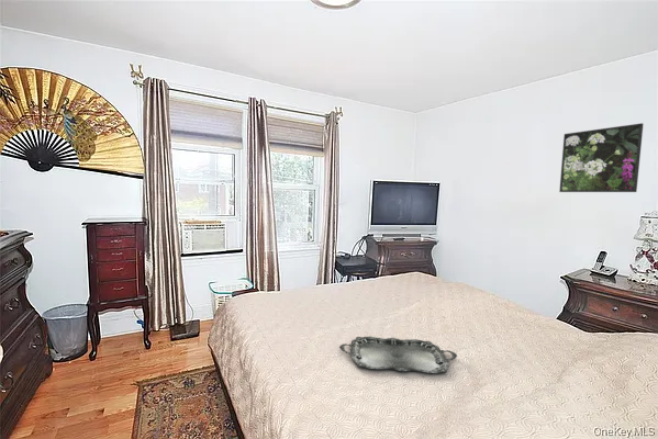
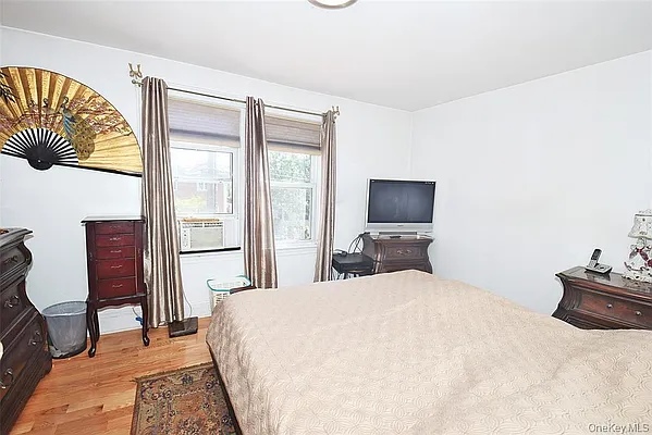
- serving tray (397, 352)
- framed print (598, 160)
